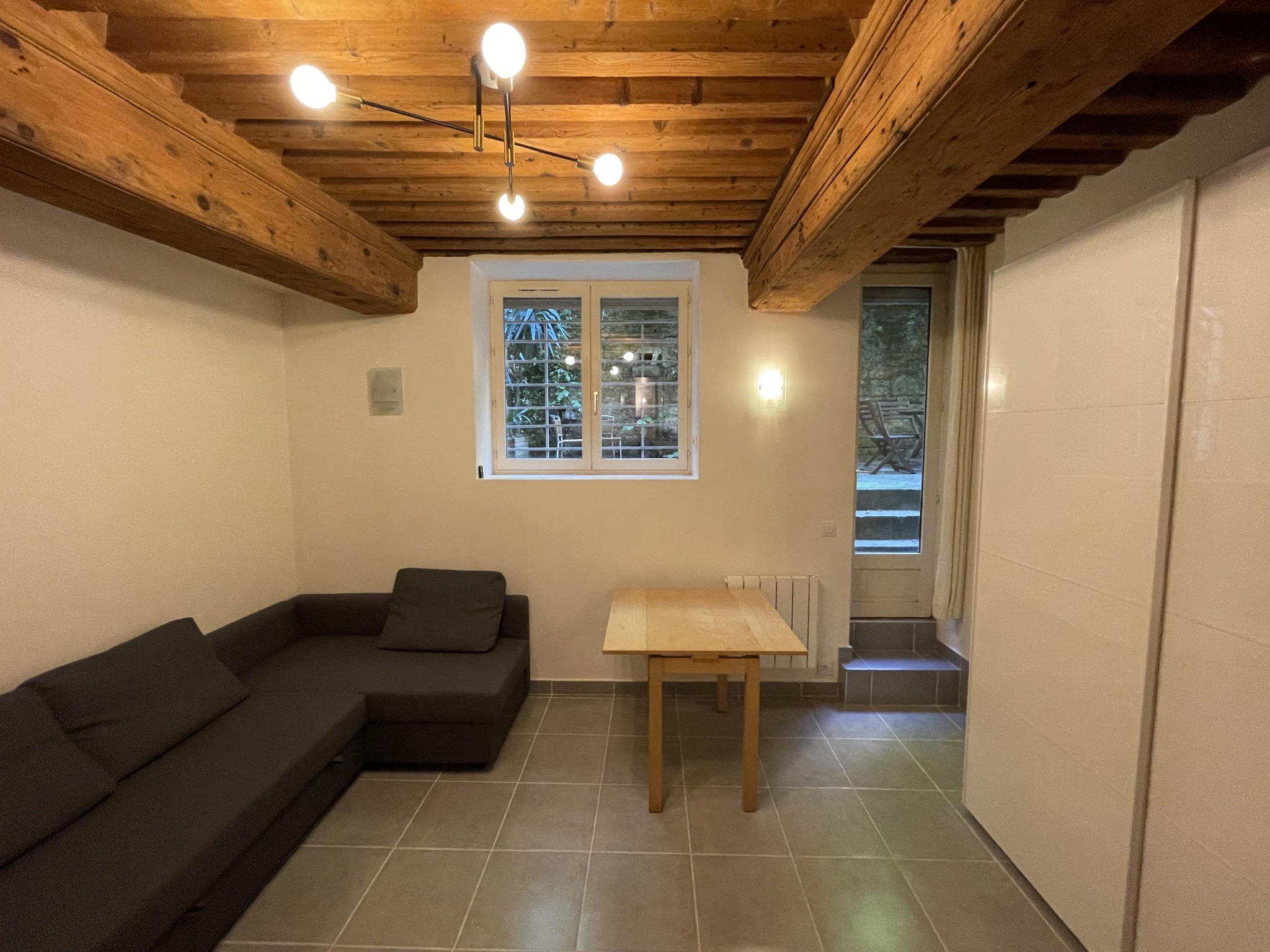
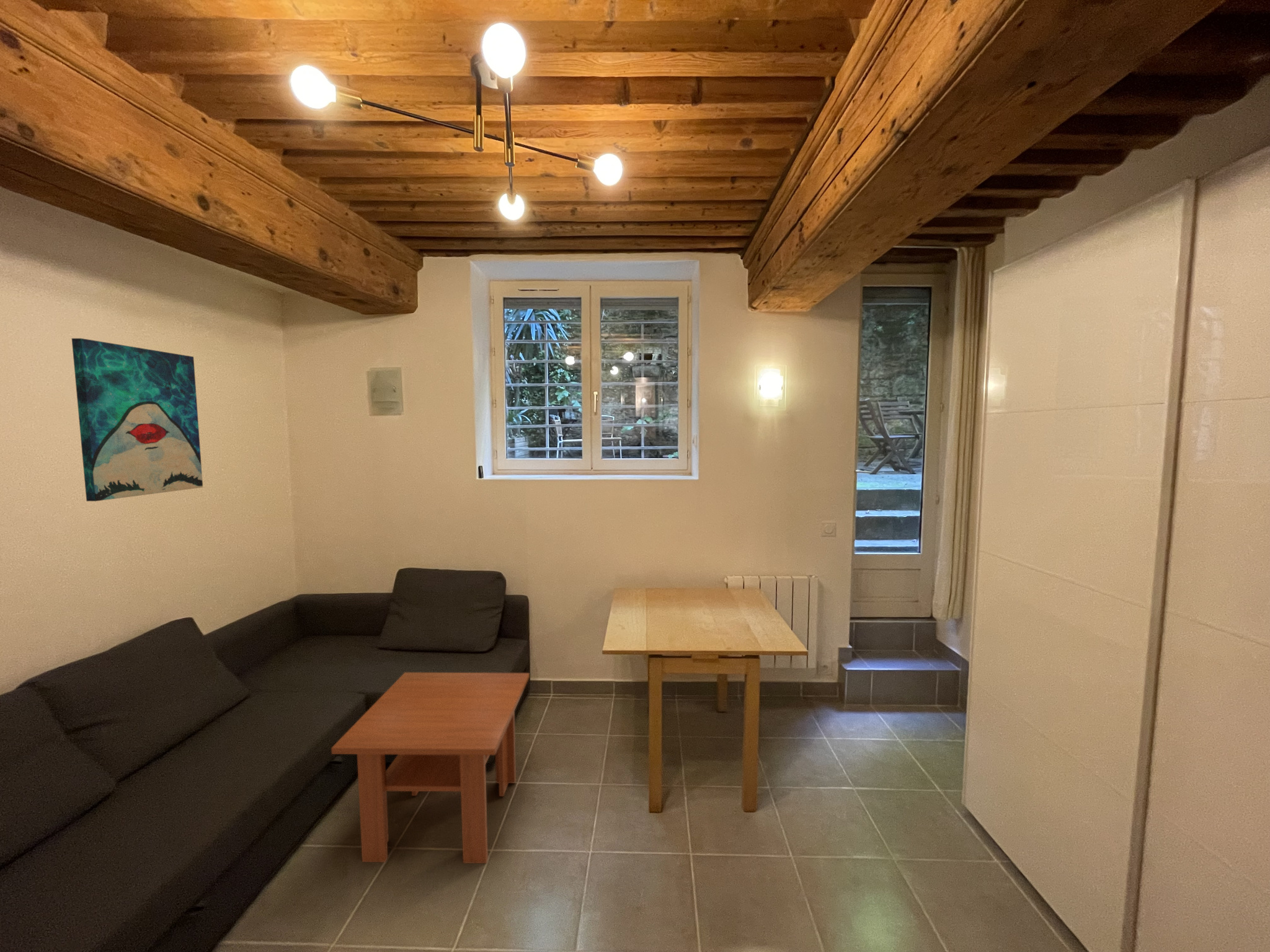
+ wall art (145, 421)
+ coffee table (445, 762)
